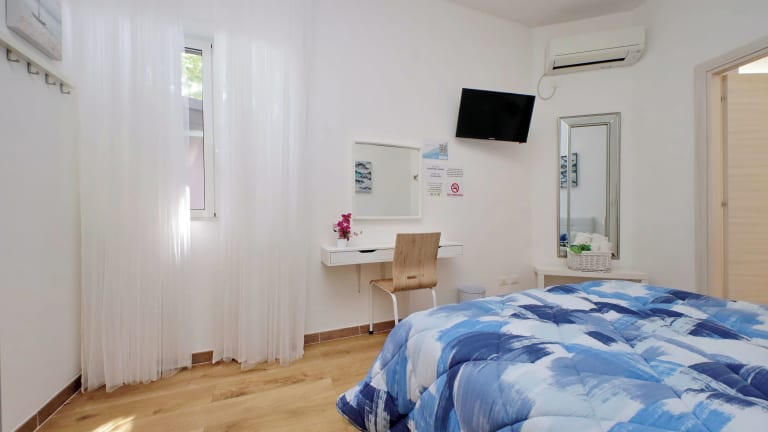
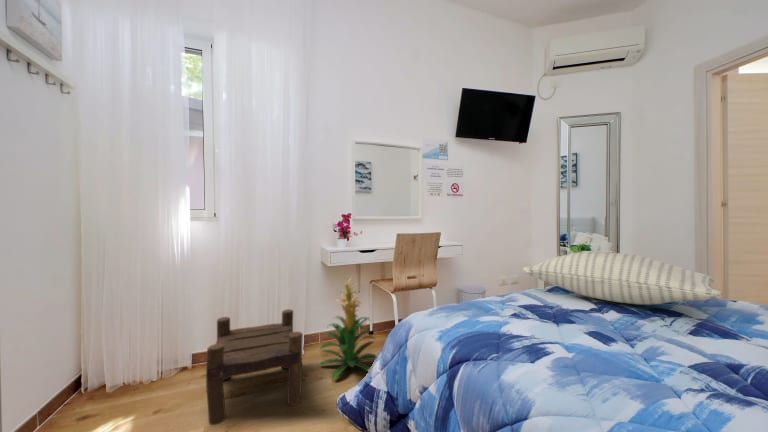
+ indoor plant (349, 321)
+ stool (257, 357)
+ pillow (610, 276)
